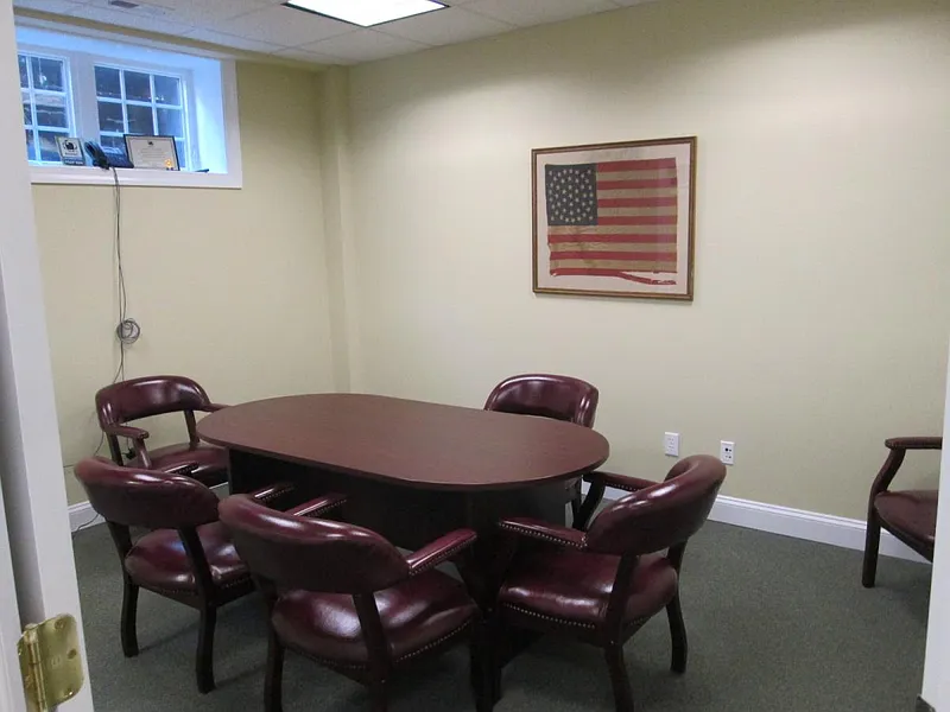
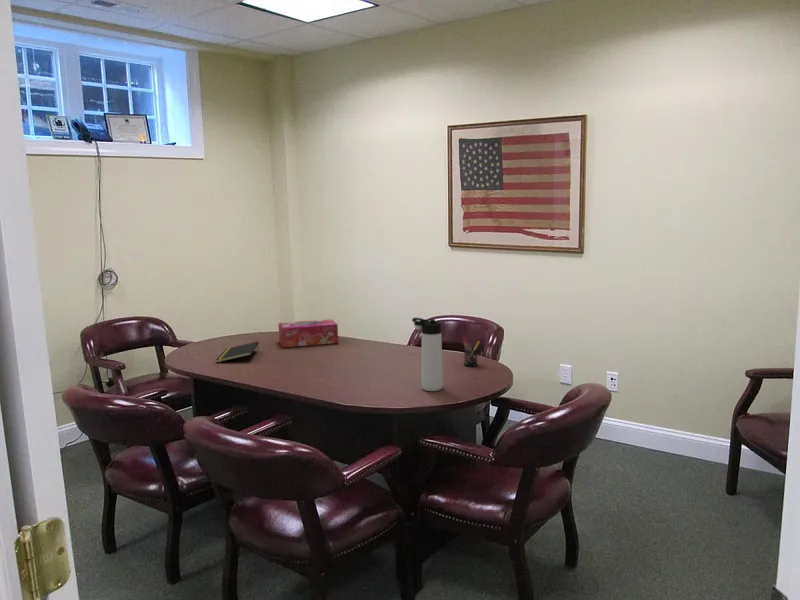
+ tissue box (308, 332)
+ notepad (238, 351)
+ pen holder (469, 351)
+ thermos bottle (427, 353)
